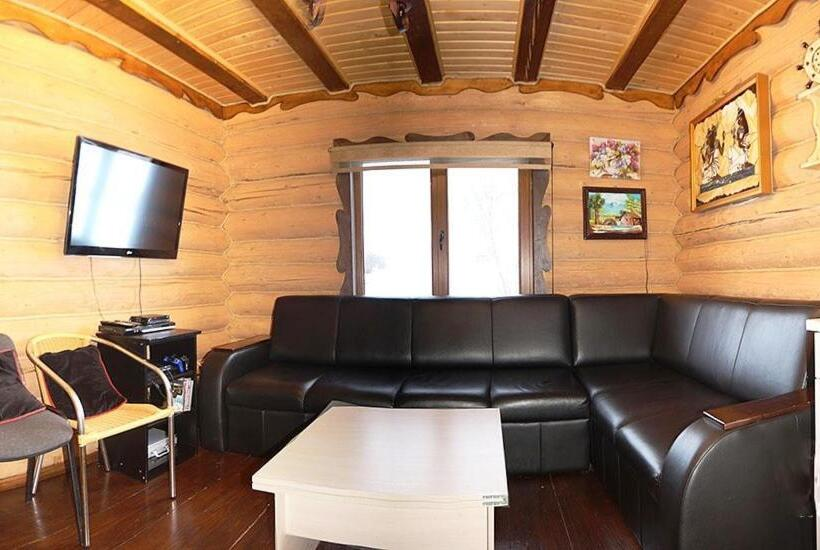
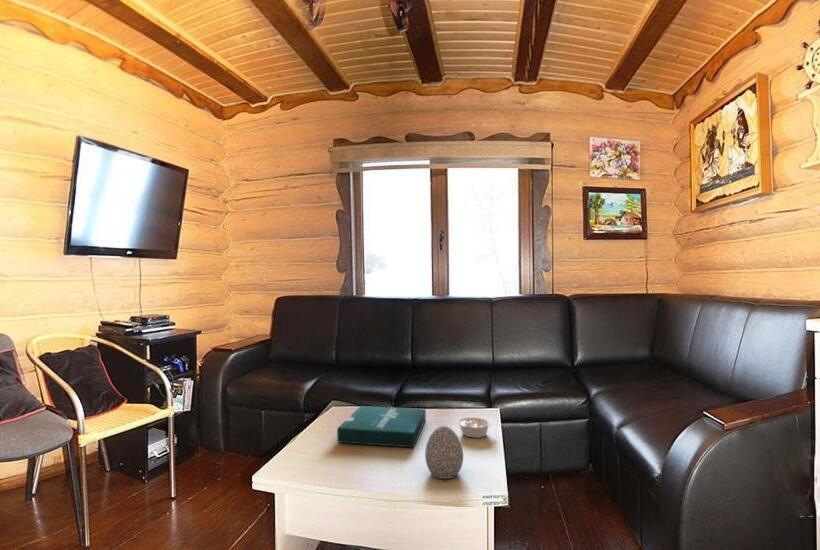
+ pizza box (384, 424)
+ decorative egg (444, 449)
+ legume (475, 426)
